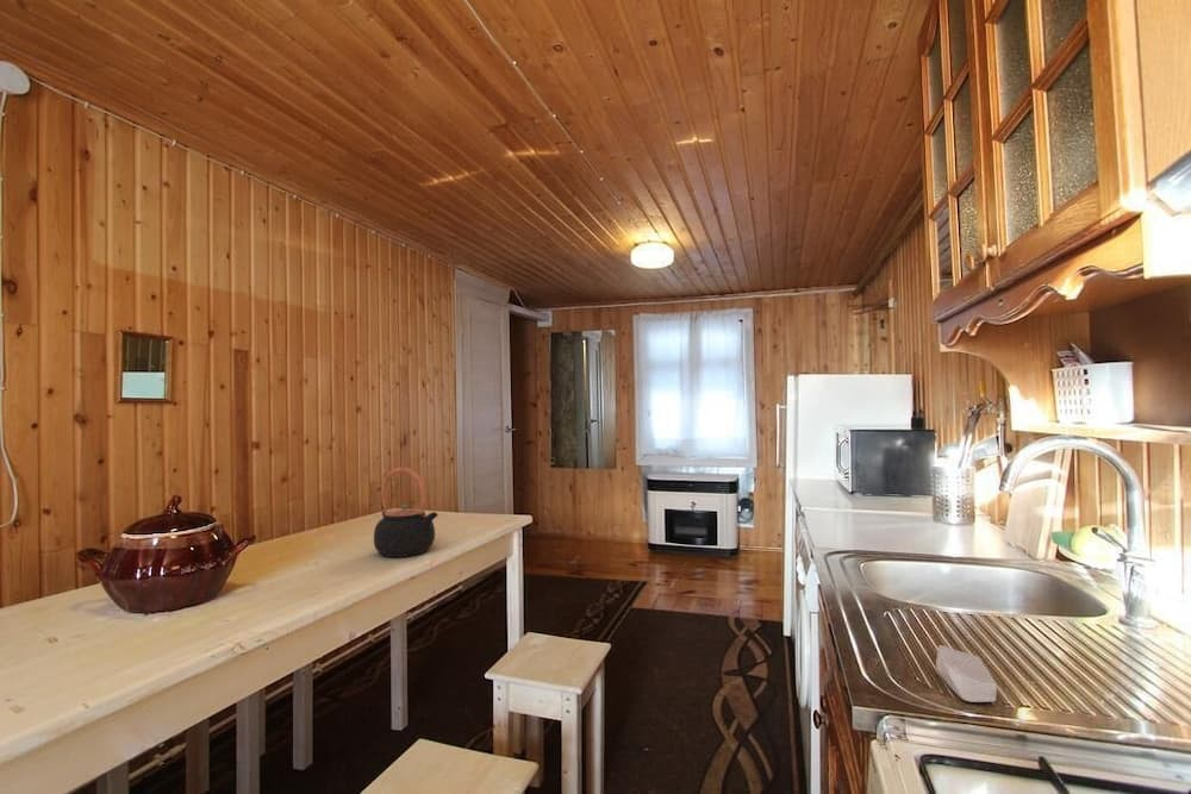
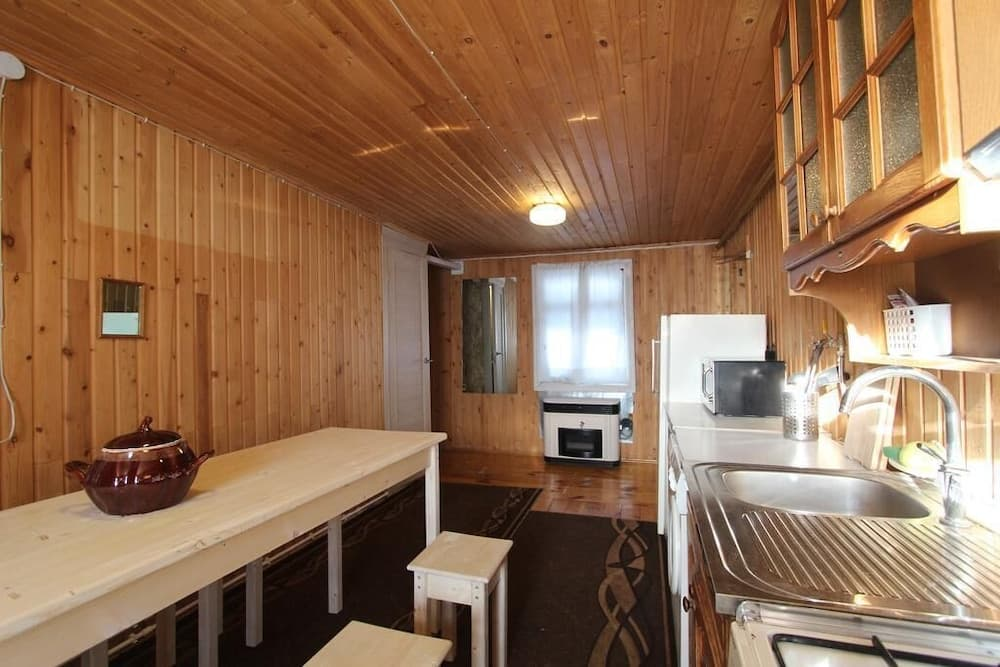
- soap bar (964, 673)
- teapot (407, 509)
